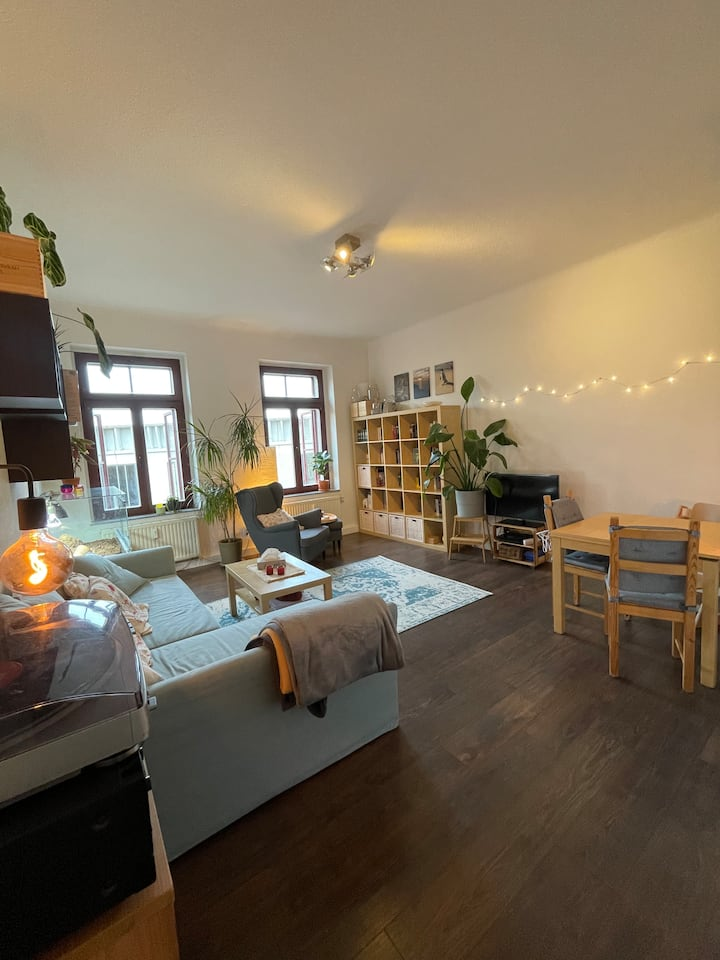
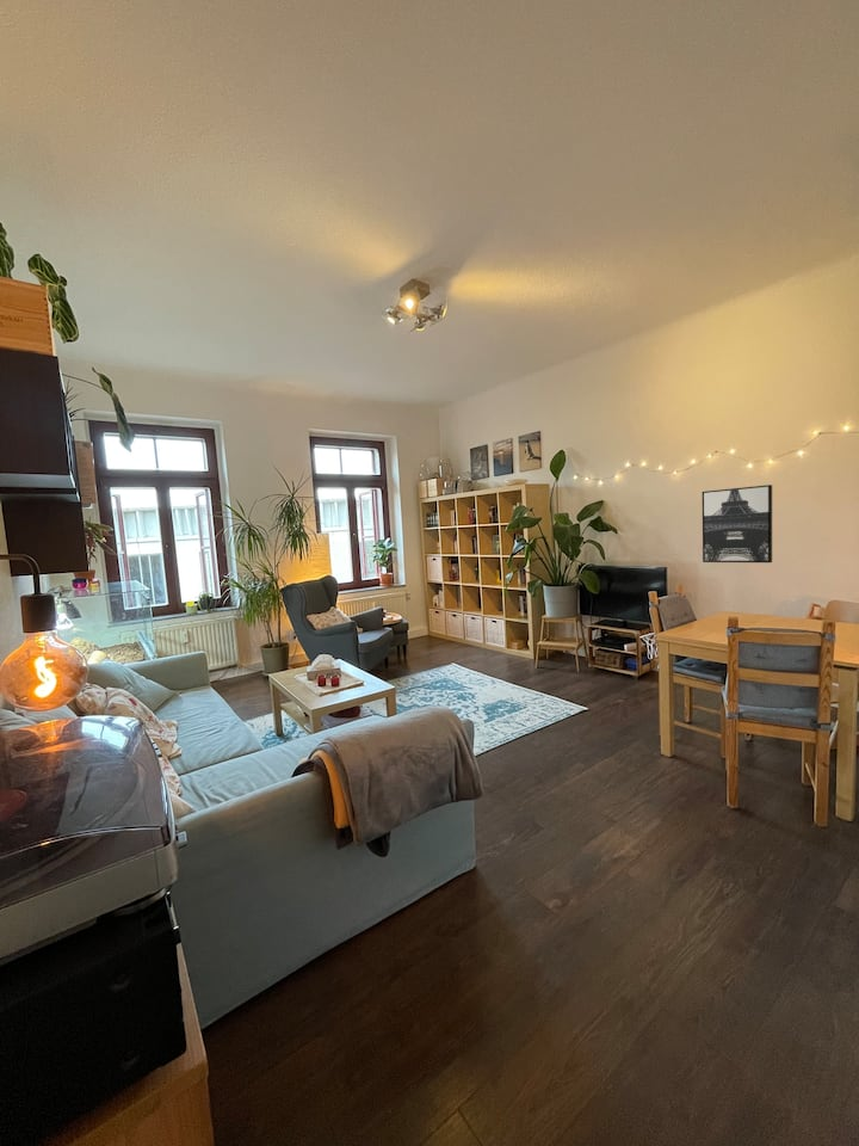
+ wall art (735, 525)
